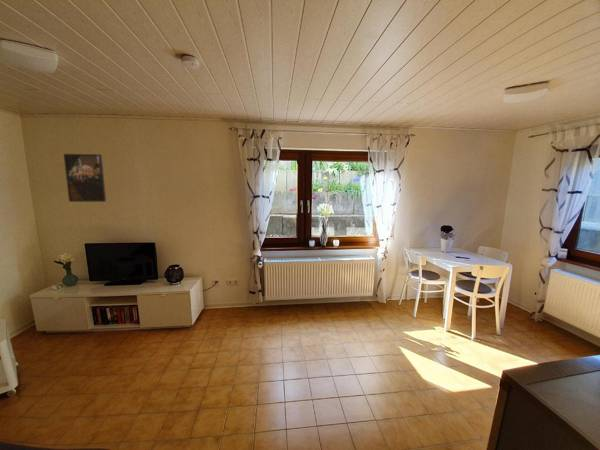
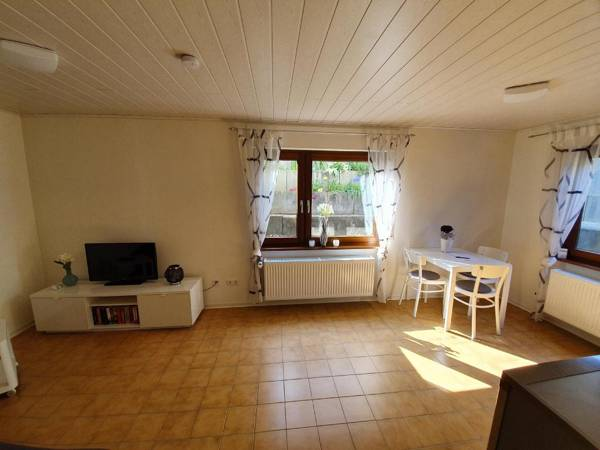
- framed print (85, 178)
